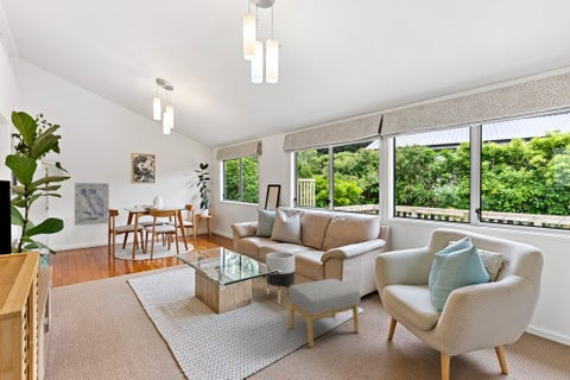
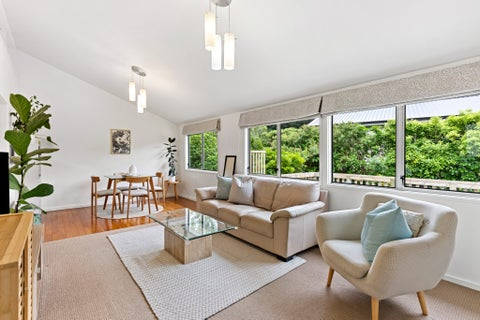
- planter (280, 274)
- wall art (91, 203)
- footstool (323, 308)
